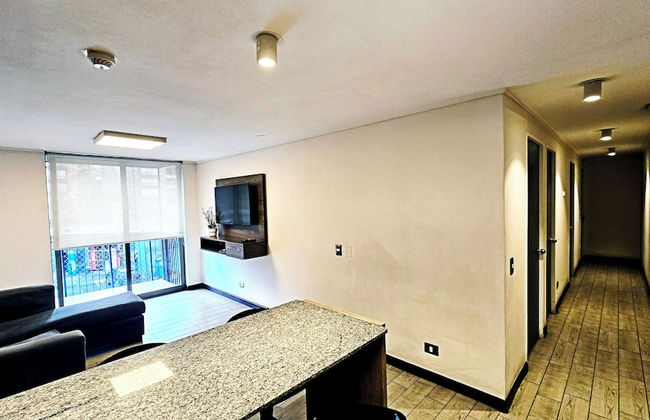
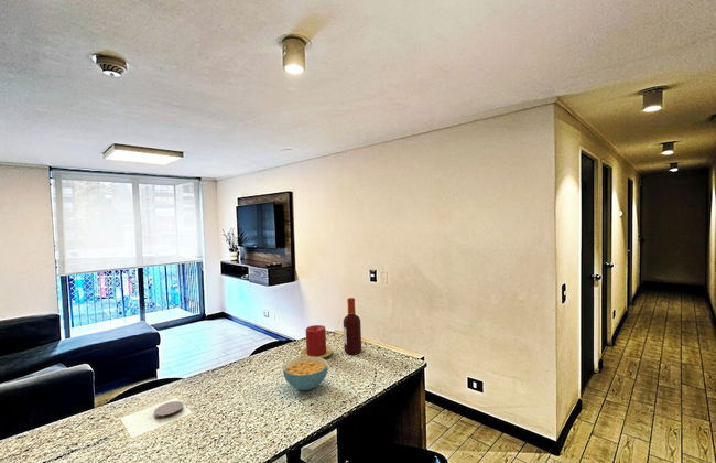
+ candle (315, 341)
+ coaster (169, 409)
+ cereal bowl (306, 376)
+ bottle (351, 324)
